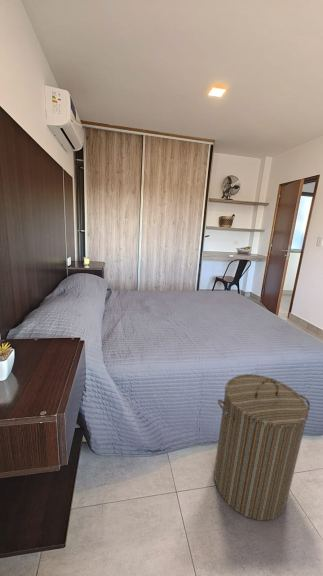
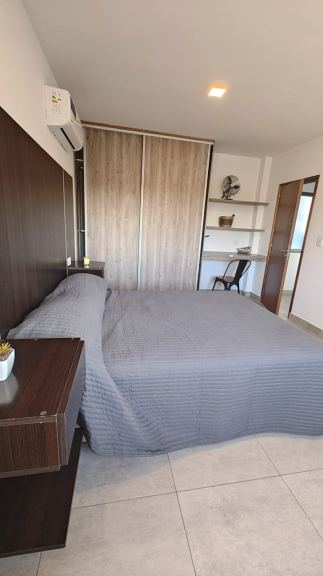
- laundry hamper (257, 434)
